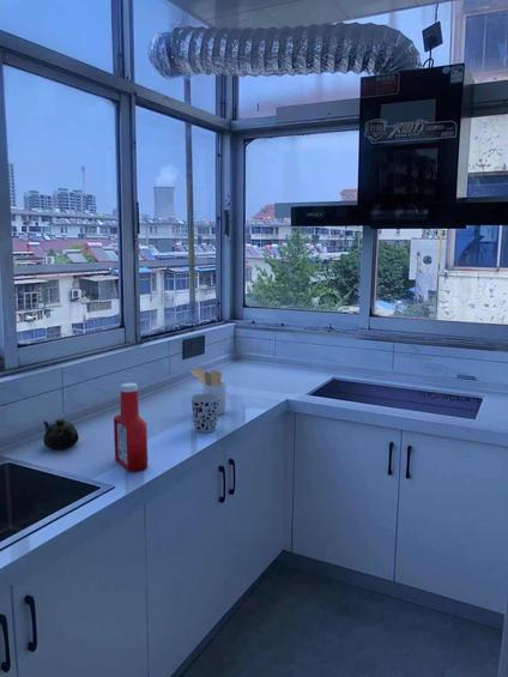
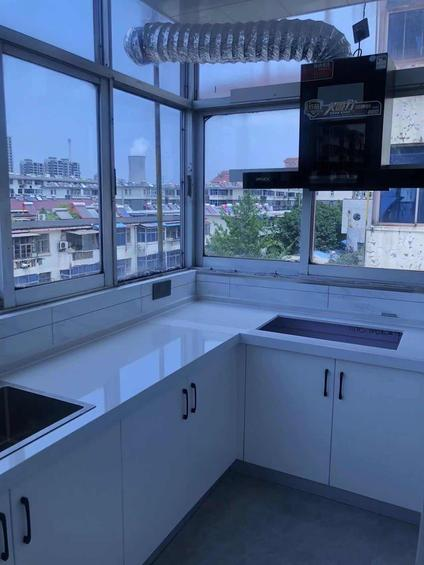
- teapot (59, 433)
- soap bottle (129, 424)
- cup (205, 413)
- utensil holder (208, 389)
